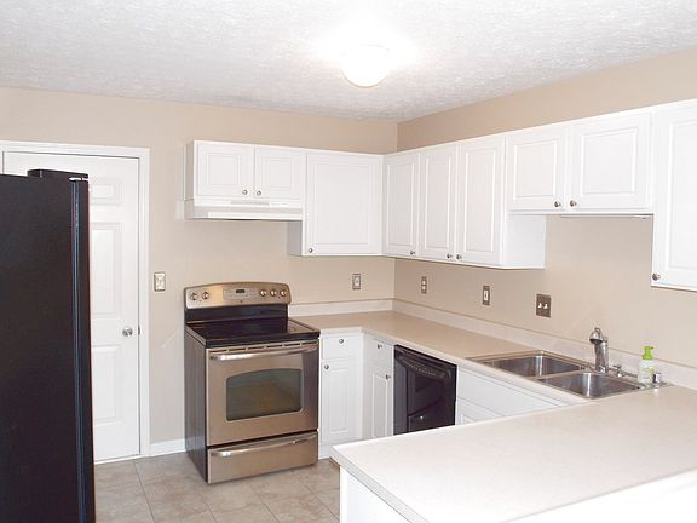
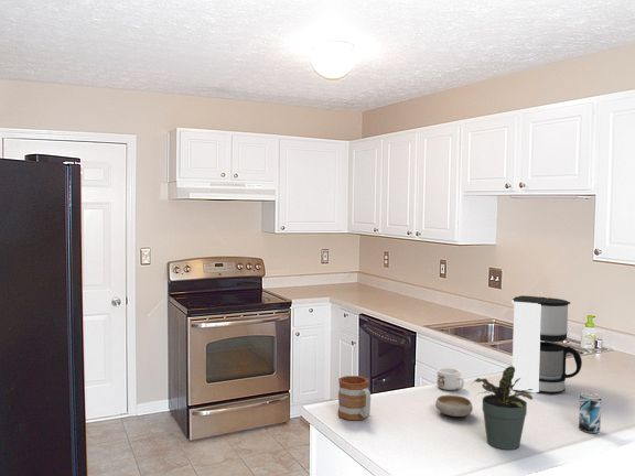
+ bowl (453, 407)
+ mug (356, 399)
+ potted plant (501, 404)
+ beer can (590, 412)
+ mug (451, 379)
+ coffee maker (546, 344)
